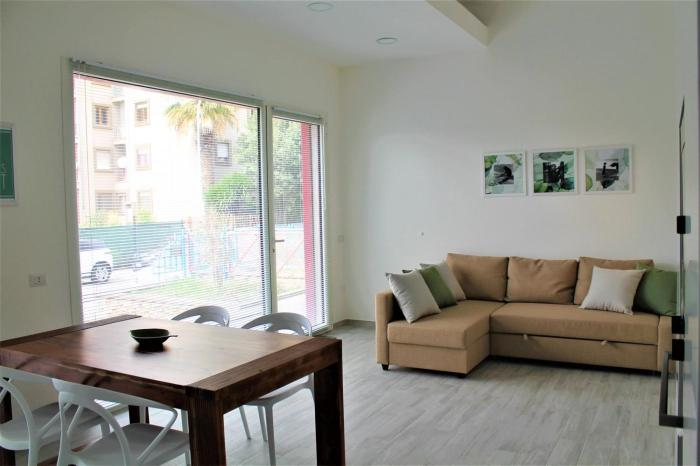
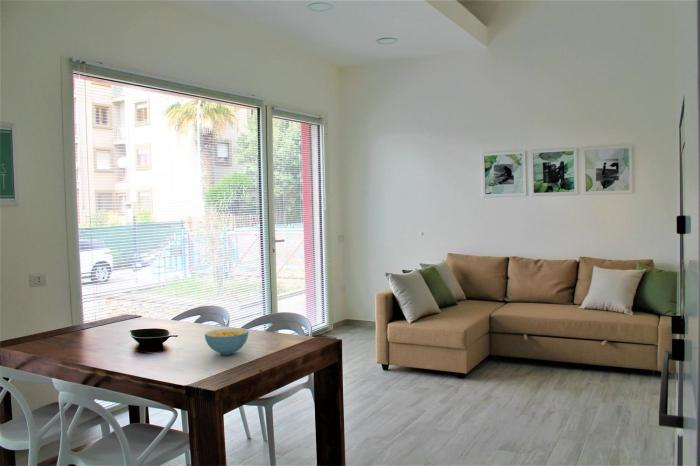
+ cereal bowl (227, 342)
